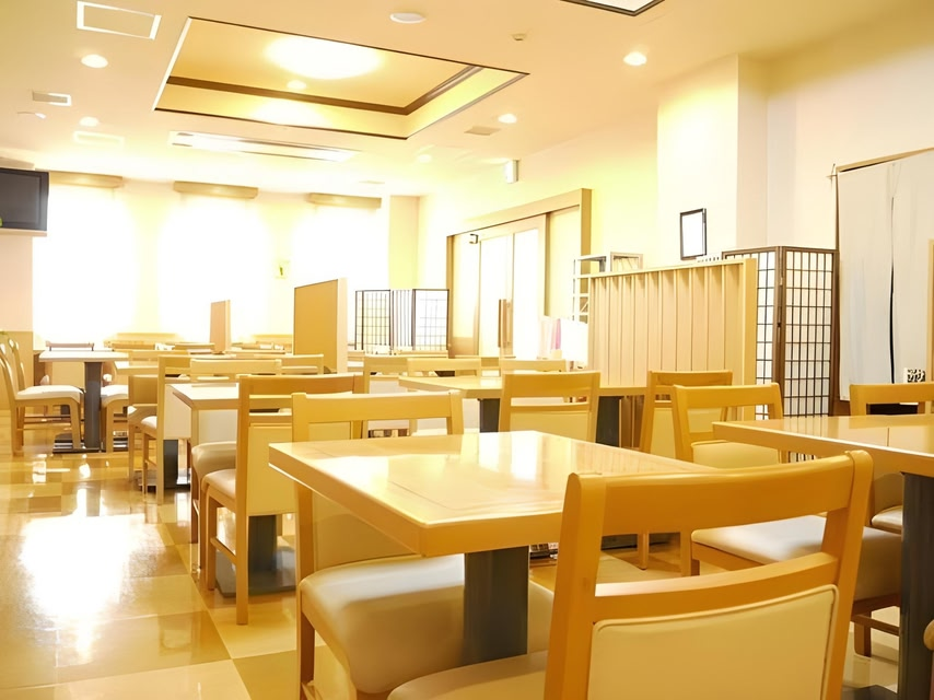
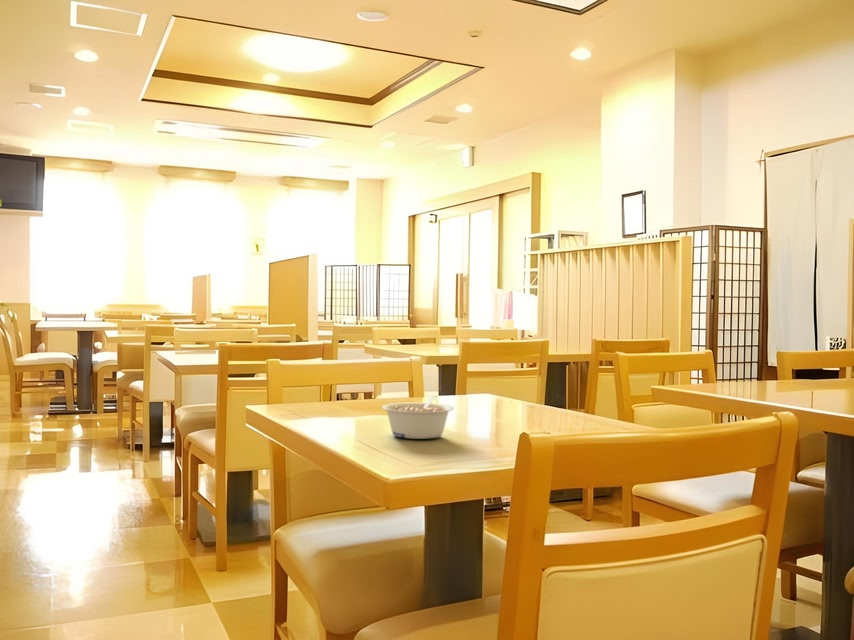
+ legume (416, 417)
